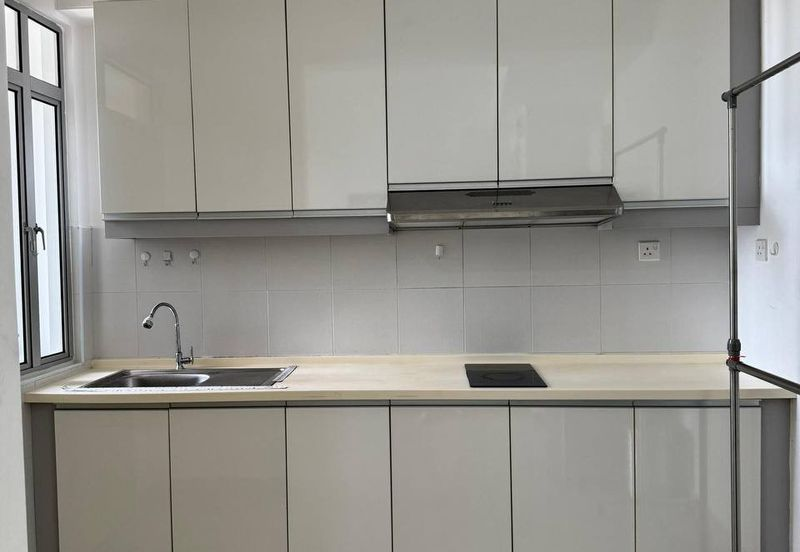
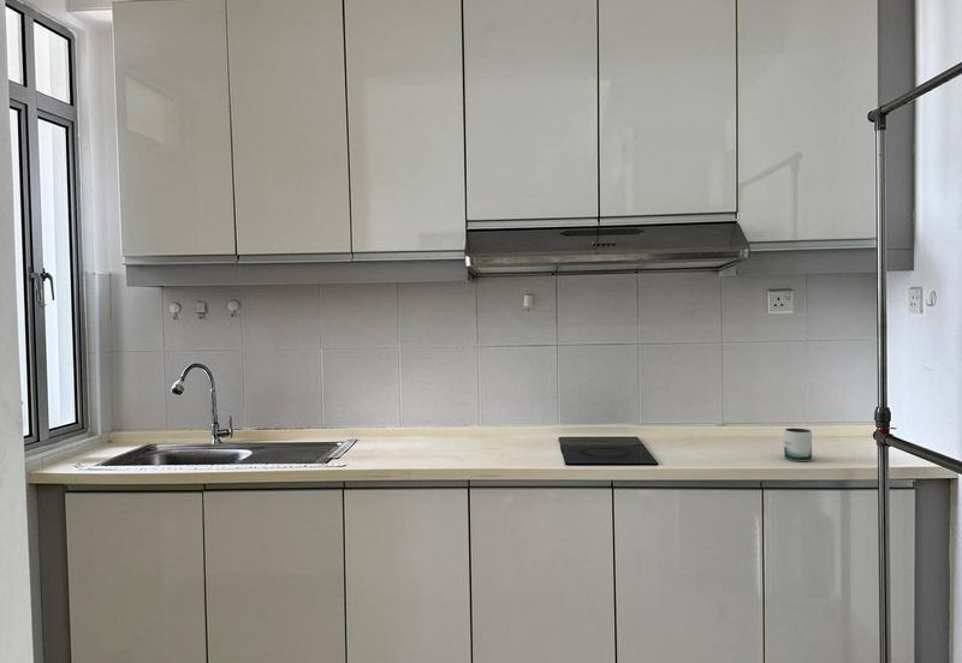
+ mug (795, 443)
